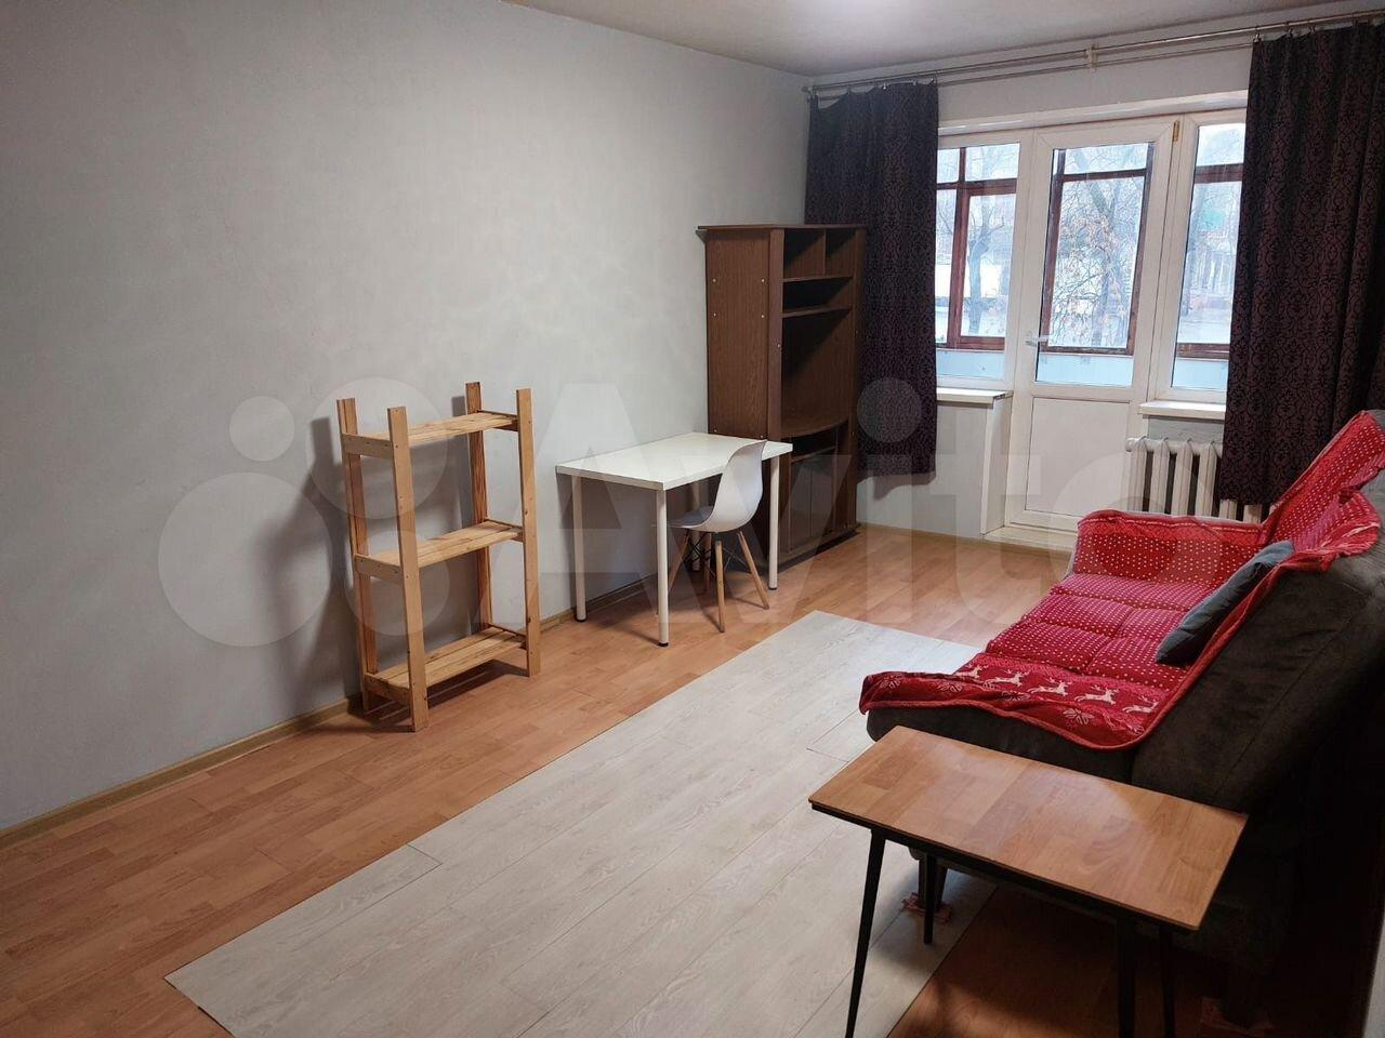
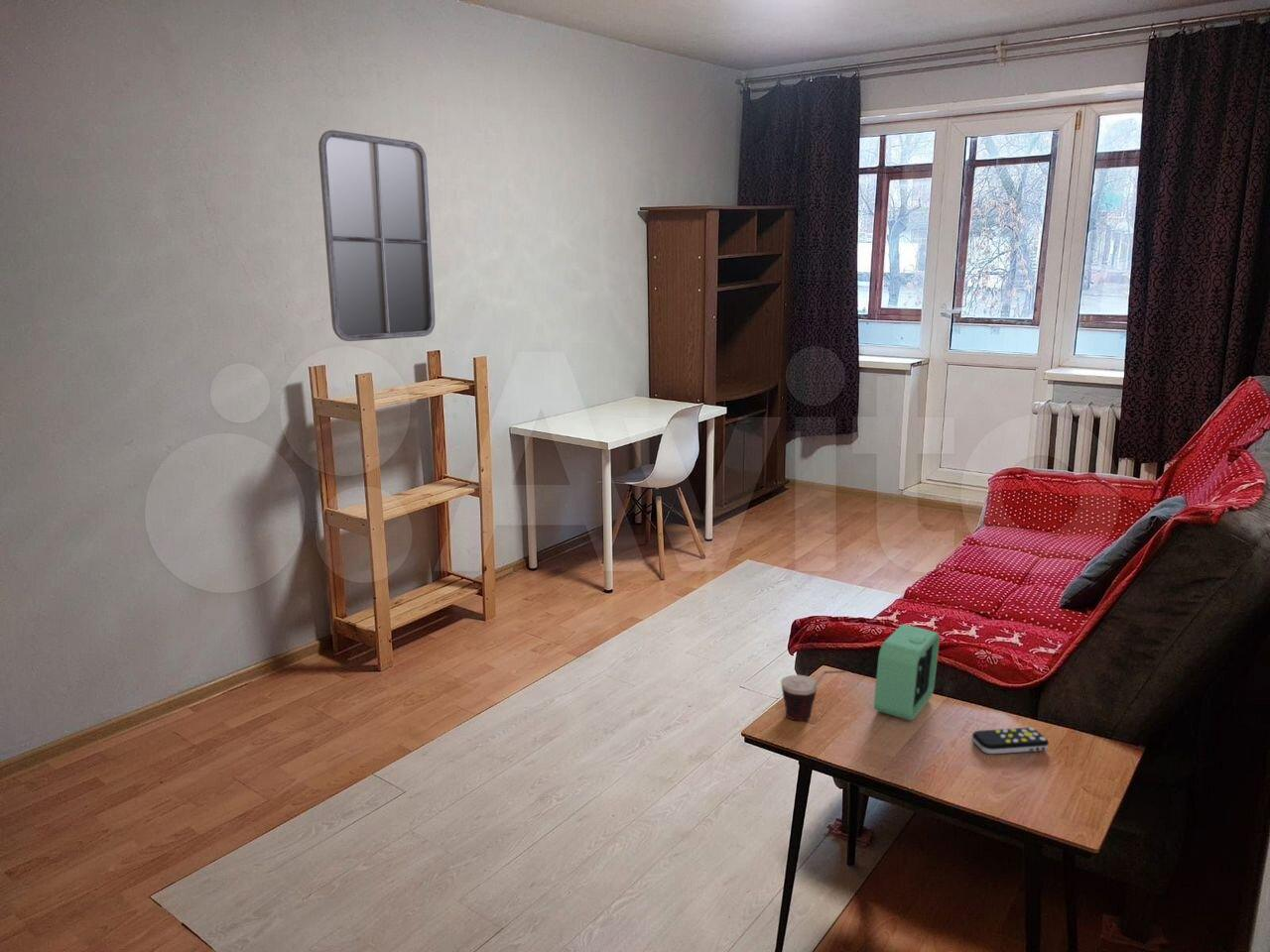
+ remote control (1010, 740)
+ home mirror (380, 239)
+ alarm clock (907, 670)
+ cup (813, 691)
